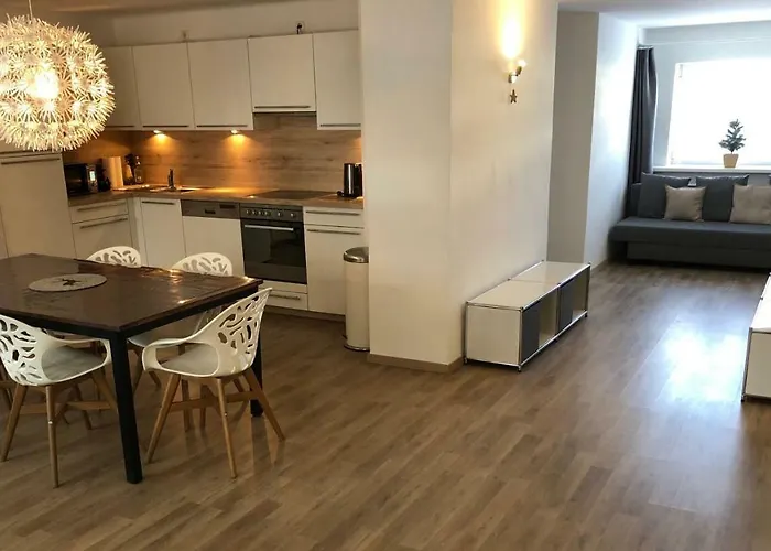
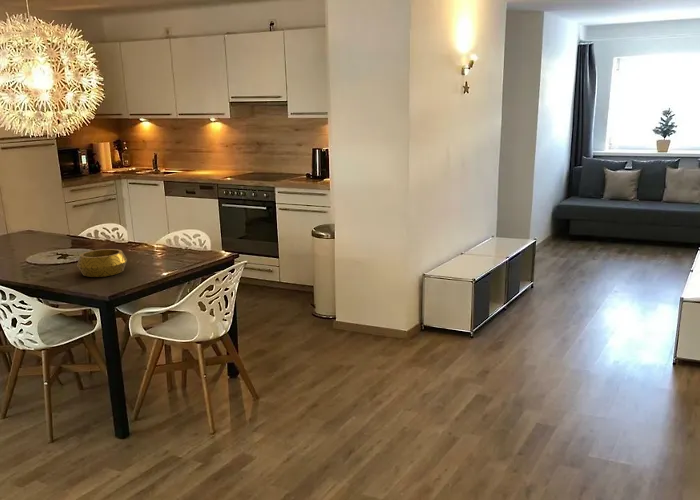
+ decorative bowl (102, 262)
